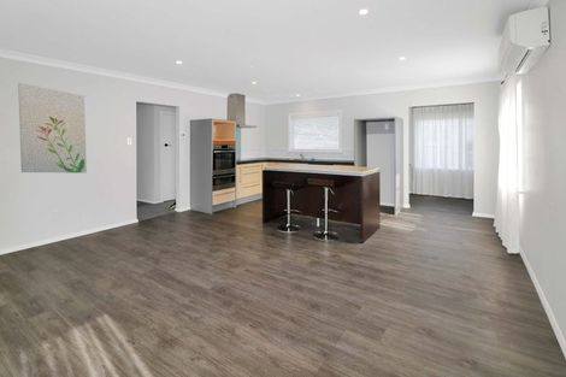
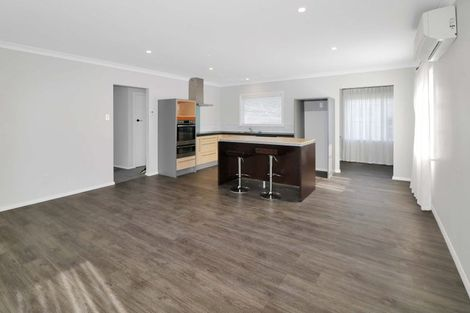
- wall art (54, 131)
